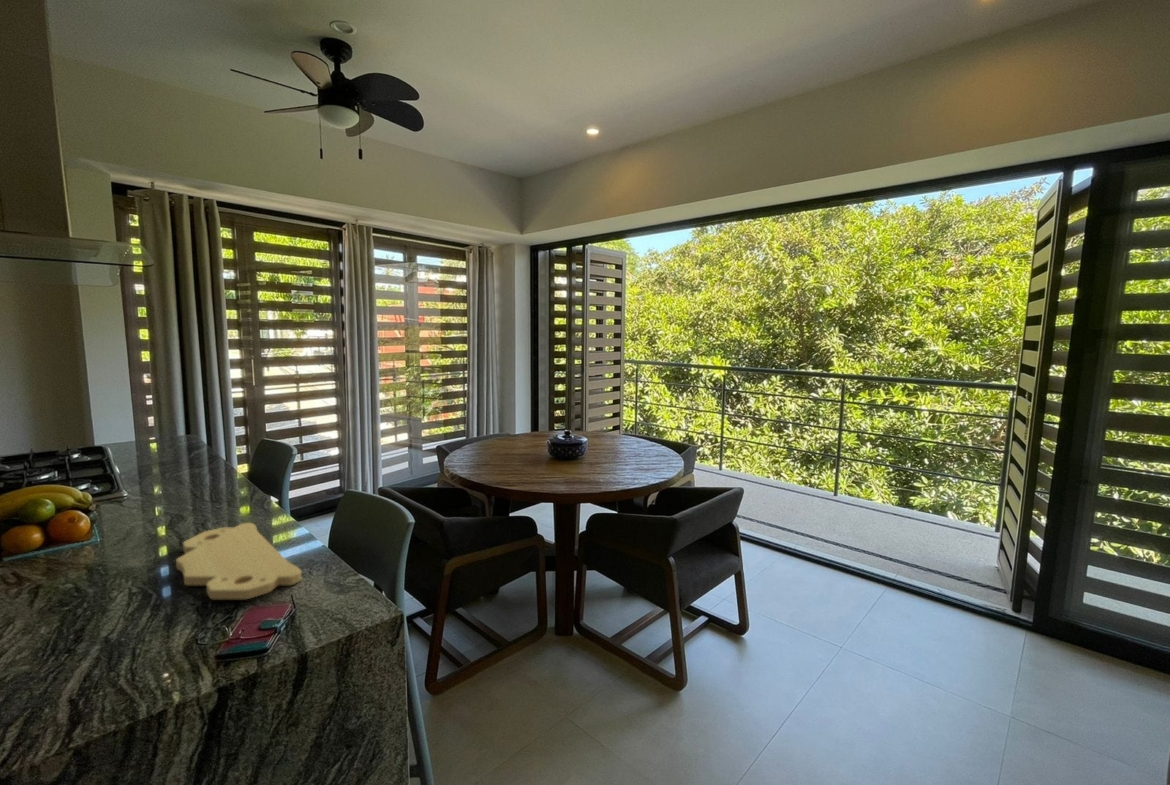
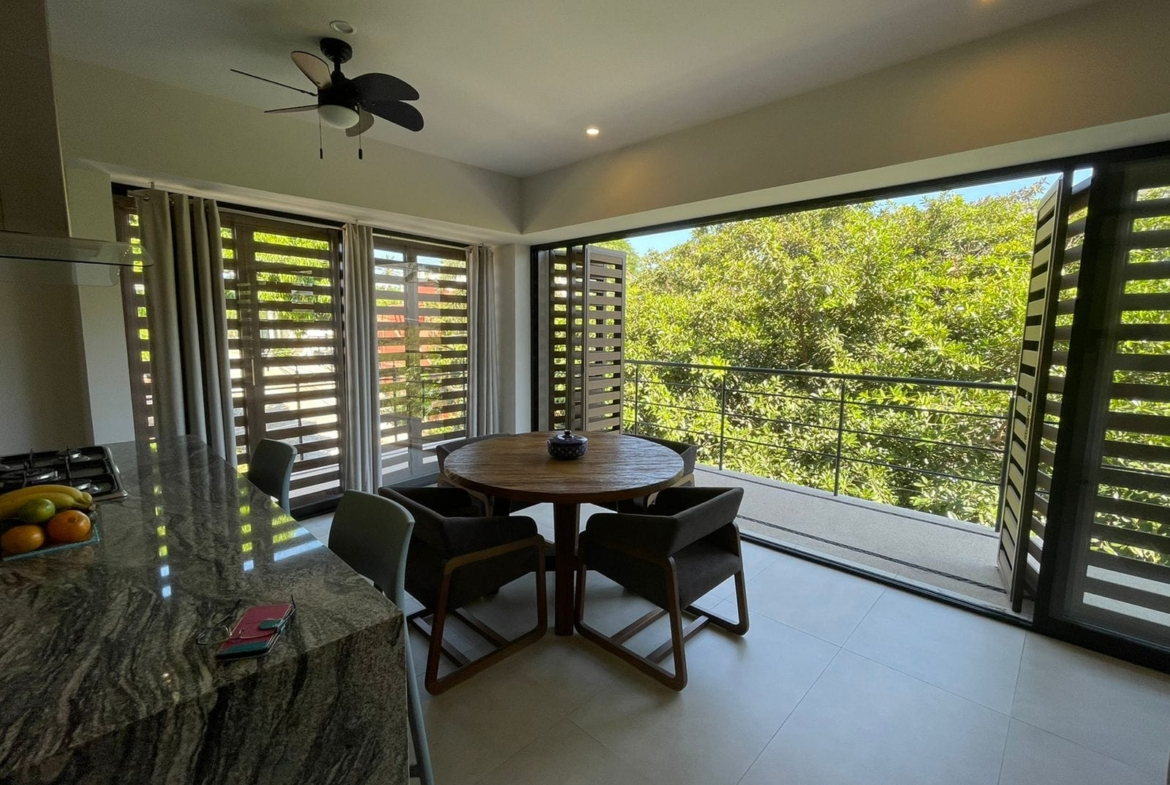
- cutting board (230, 559)
